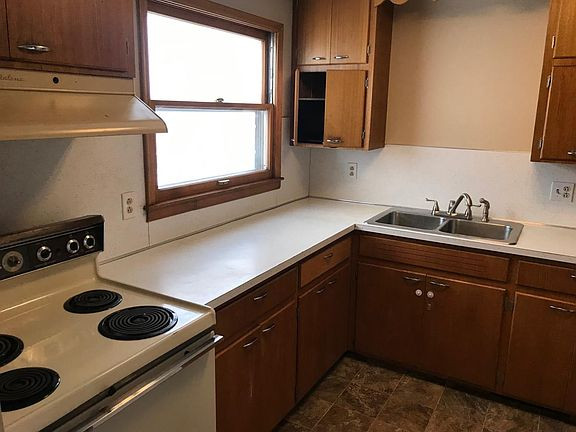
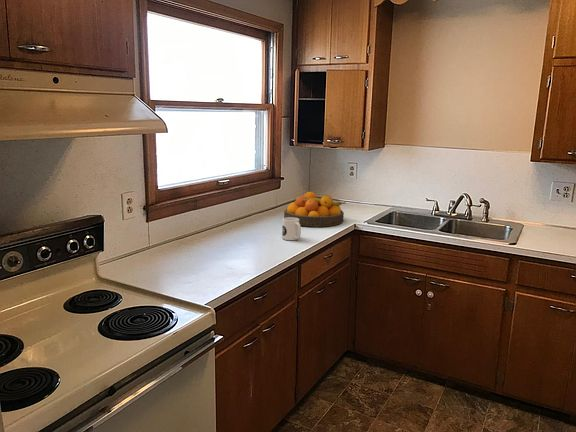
+ mug (292, 229)
+ fruit bowl (313, 207)
